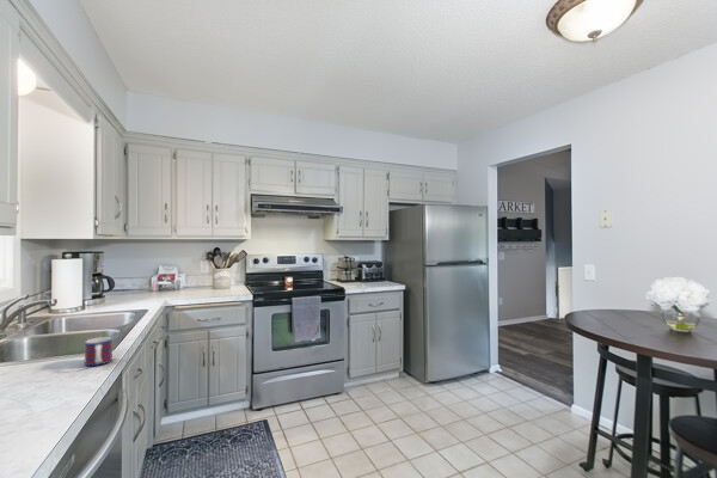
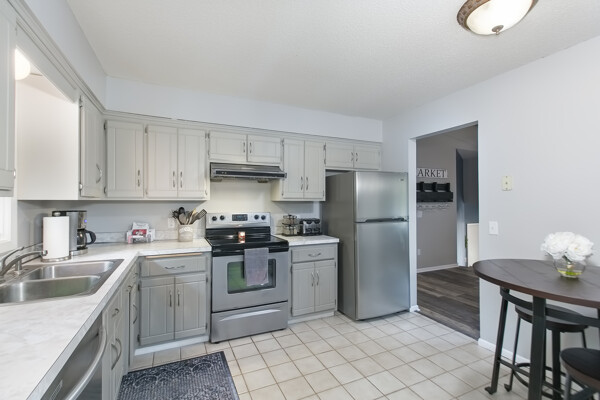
- mug (98, 351)
